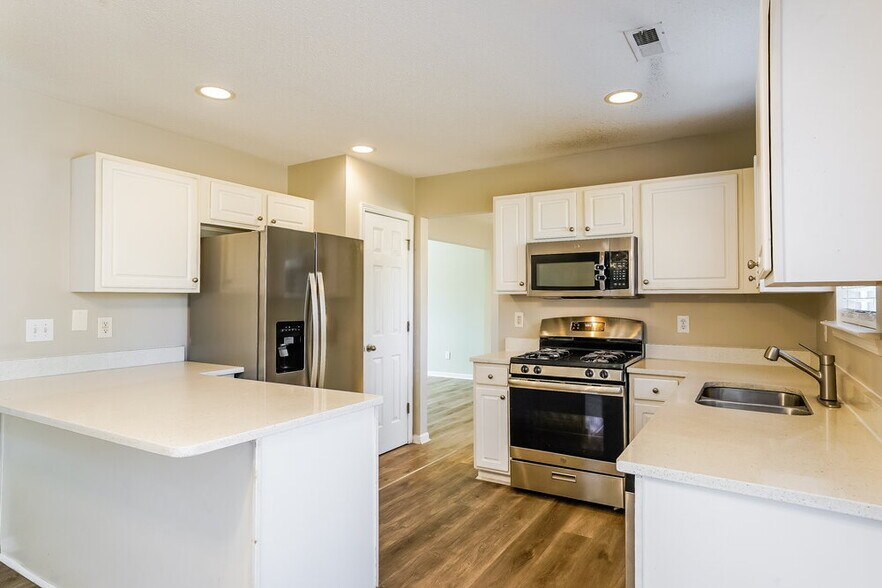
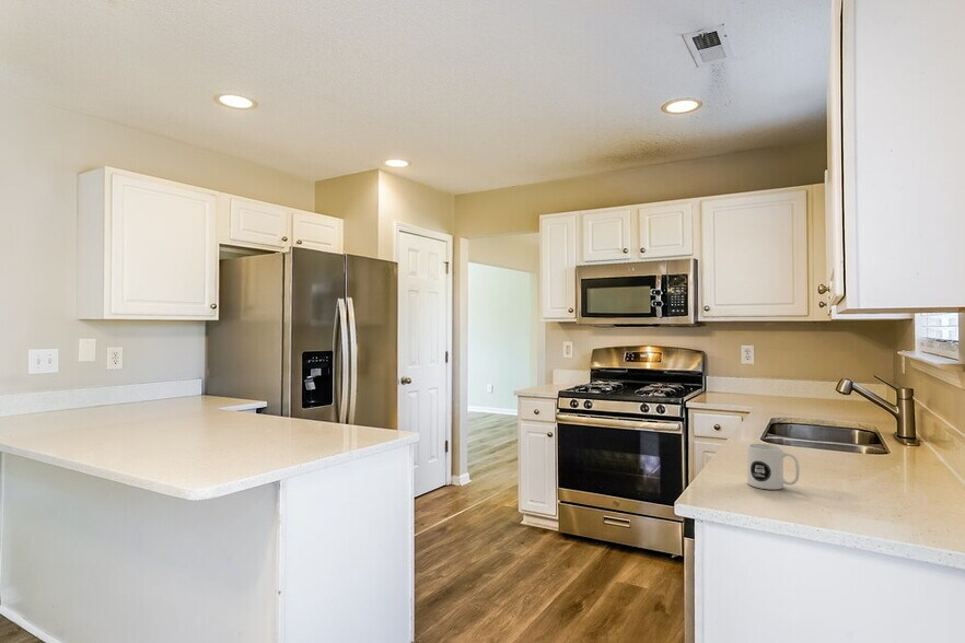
+ mug (772, 466)
